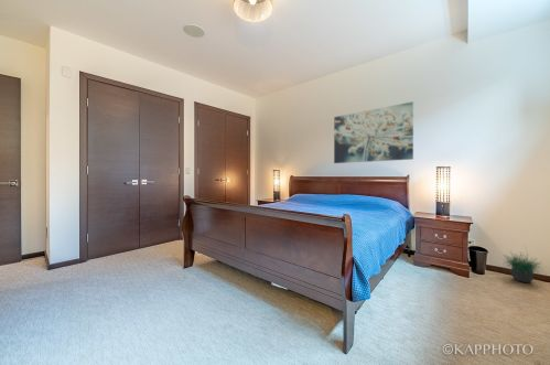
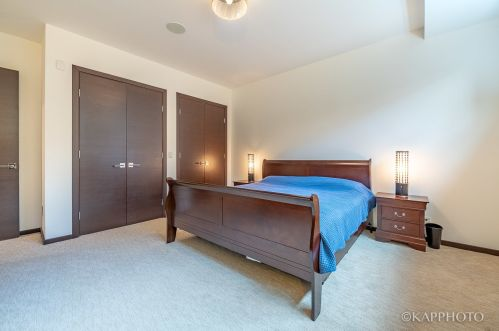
- potted plant (521, 264)
- wall art (369, 136)
